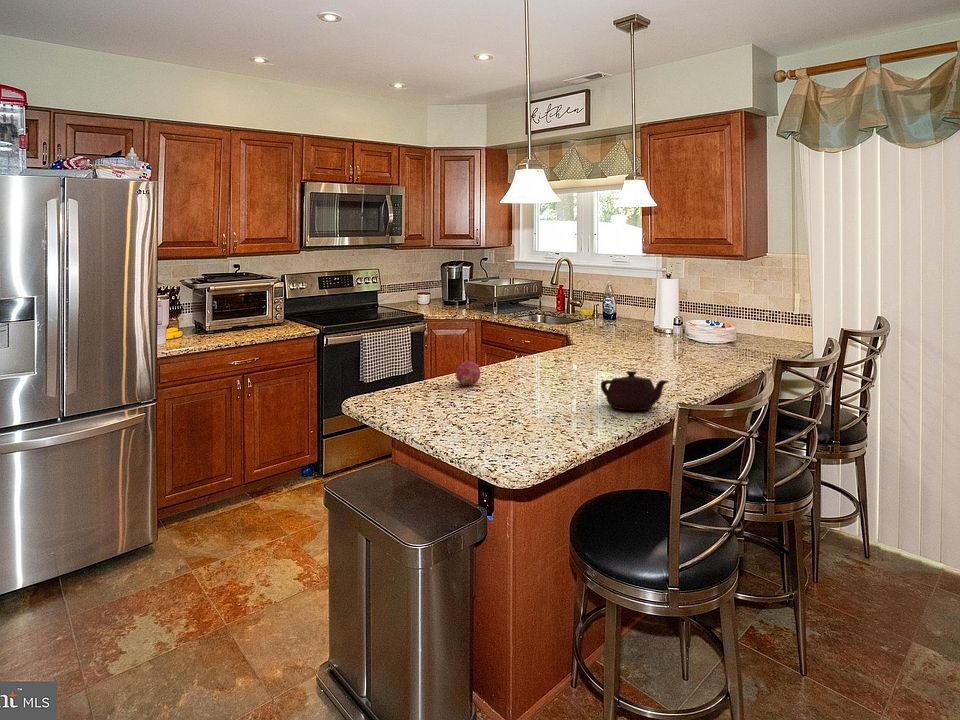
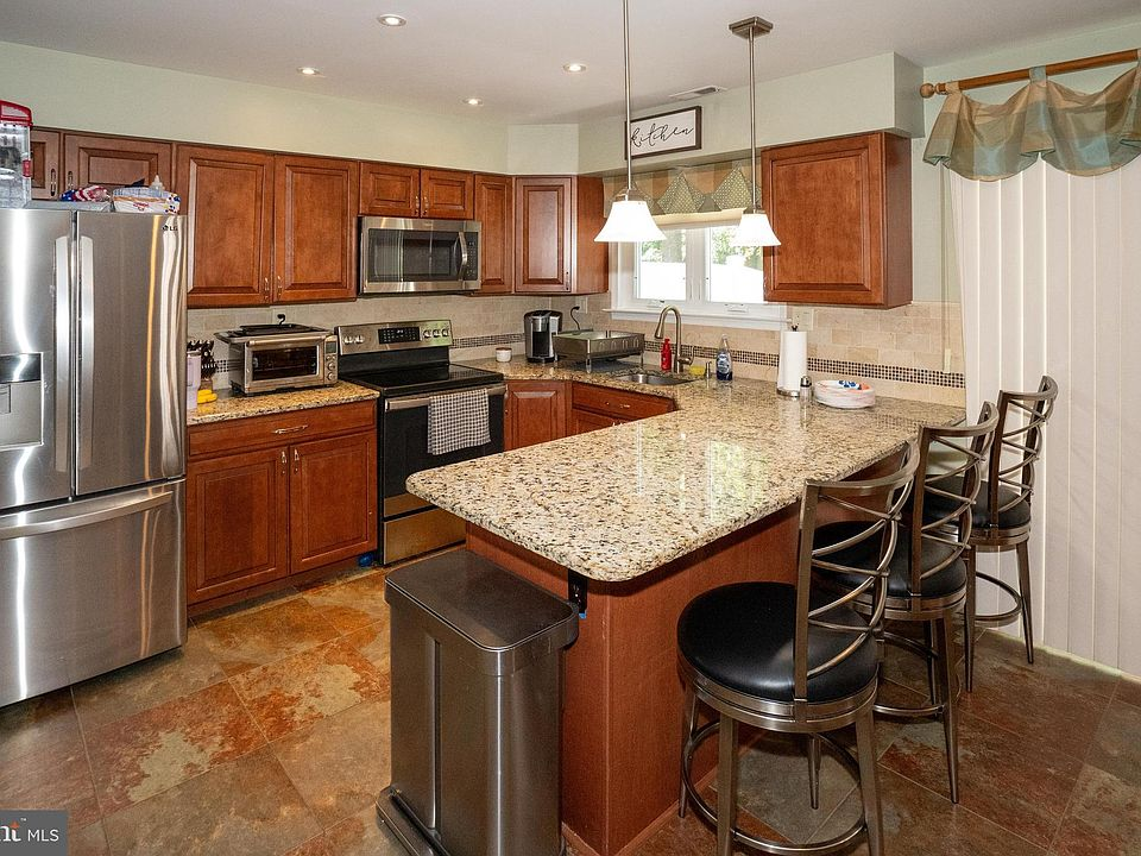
- fruit (467, 372)
- teapot (633, 390)
